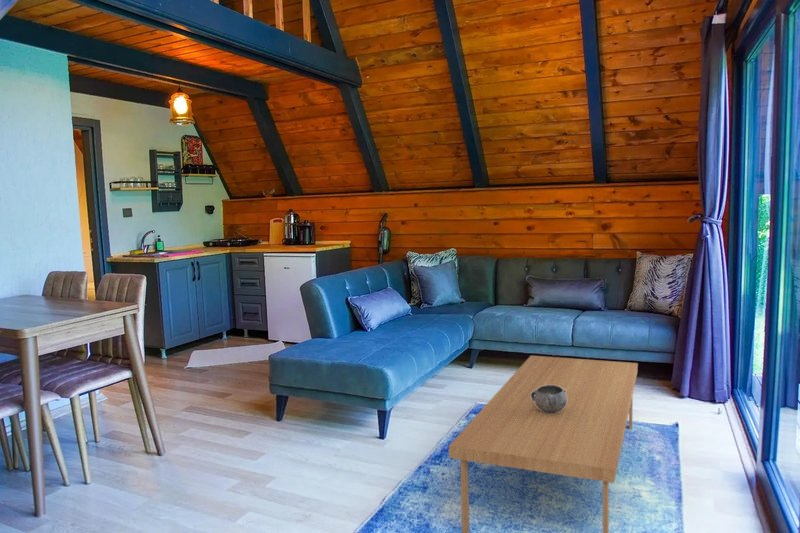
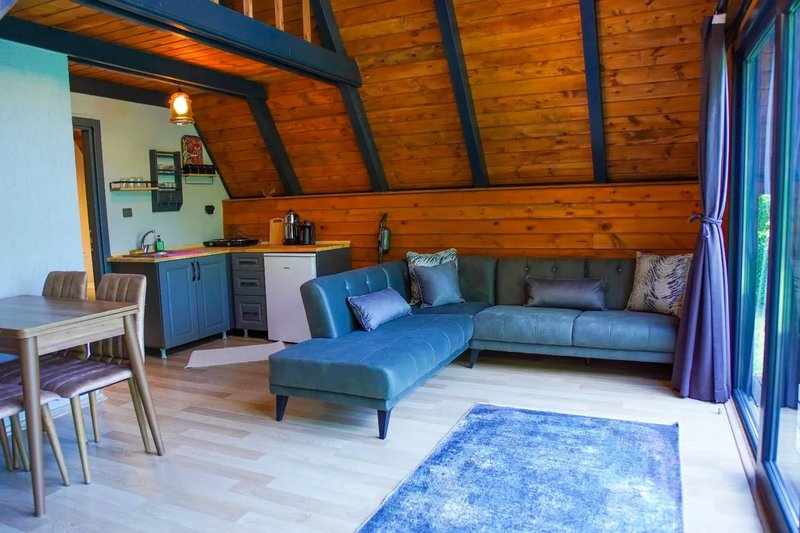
- decorative bowl (550, 398)
- coffee table (561, 434)
